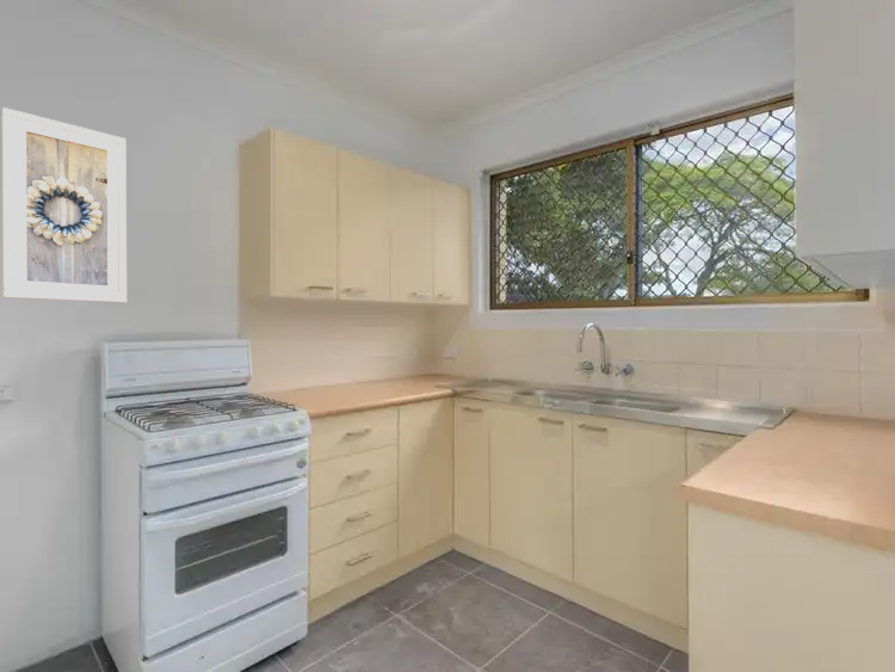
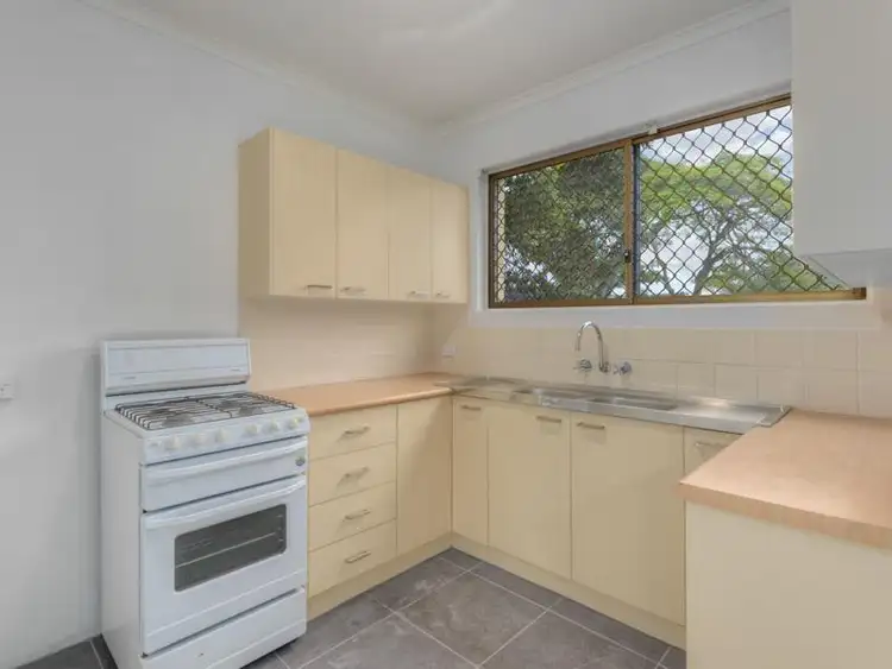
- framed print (68, 212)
